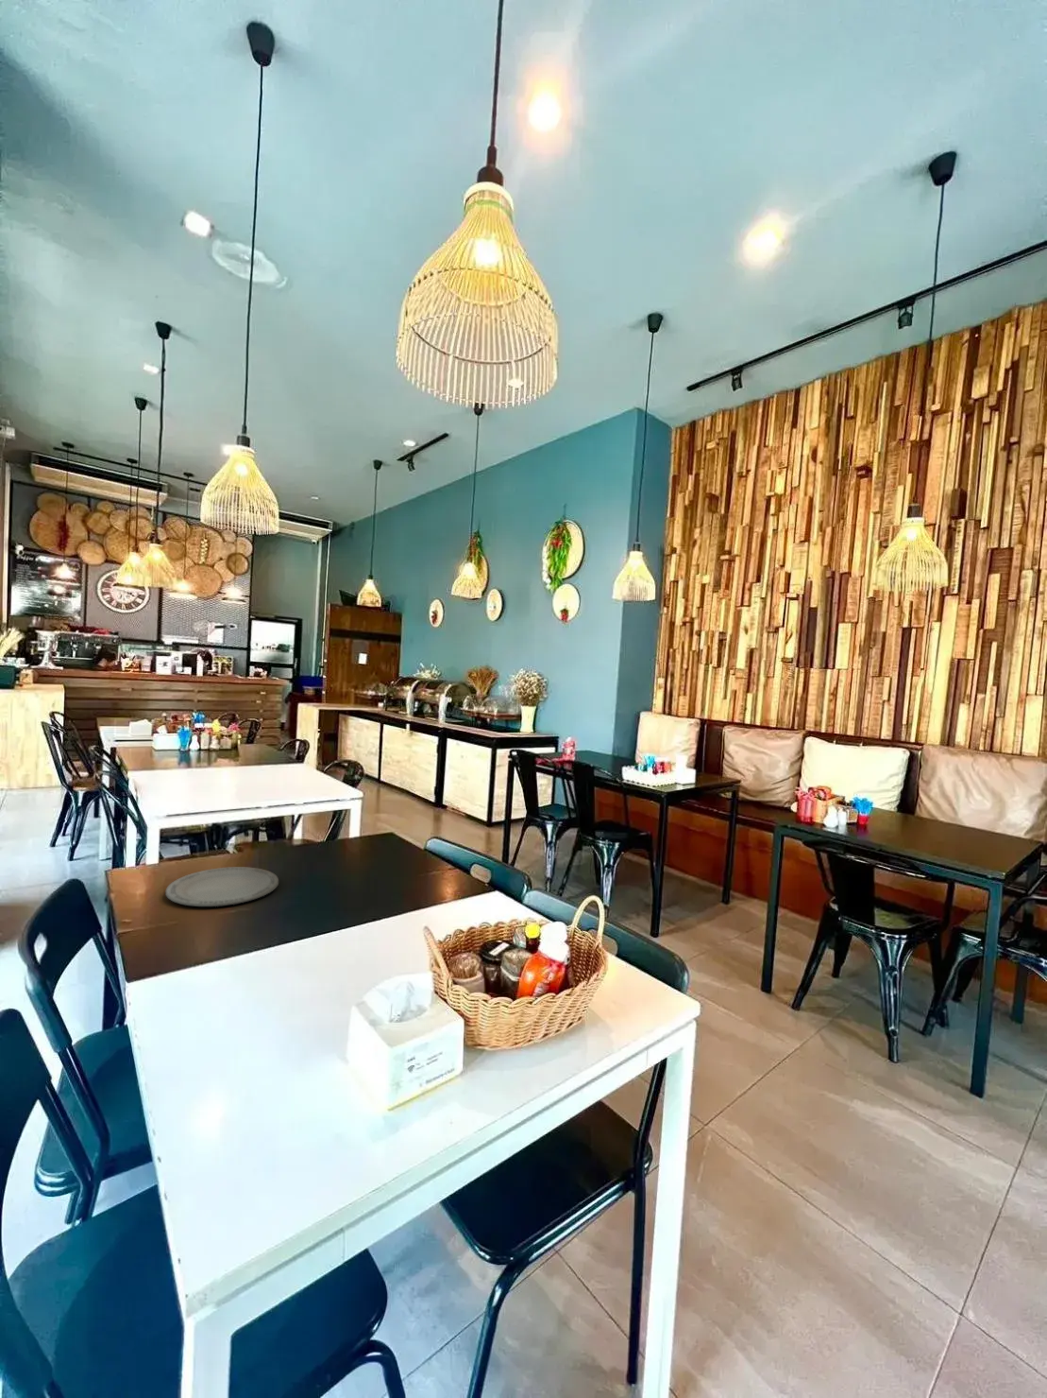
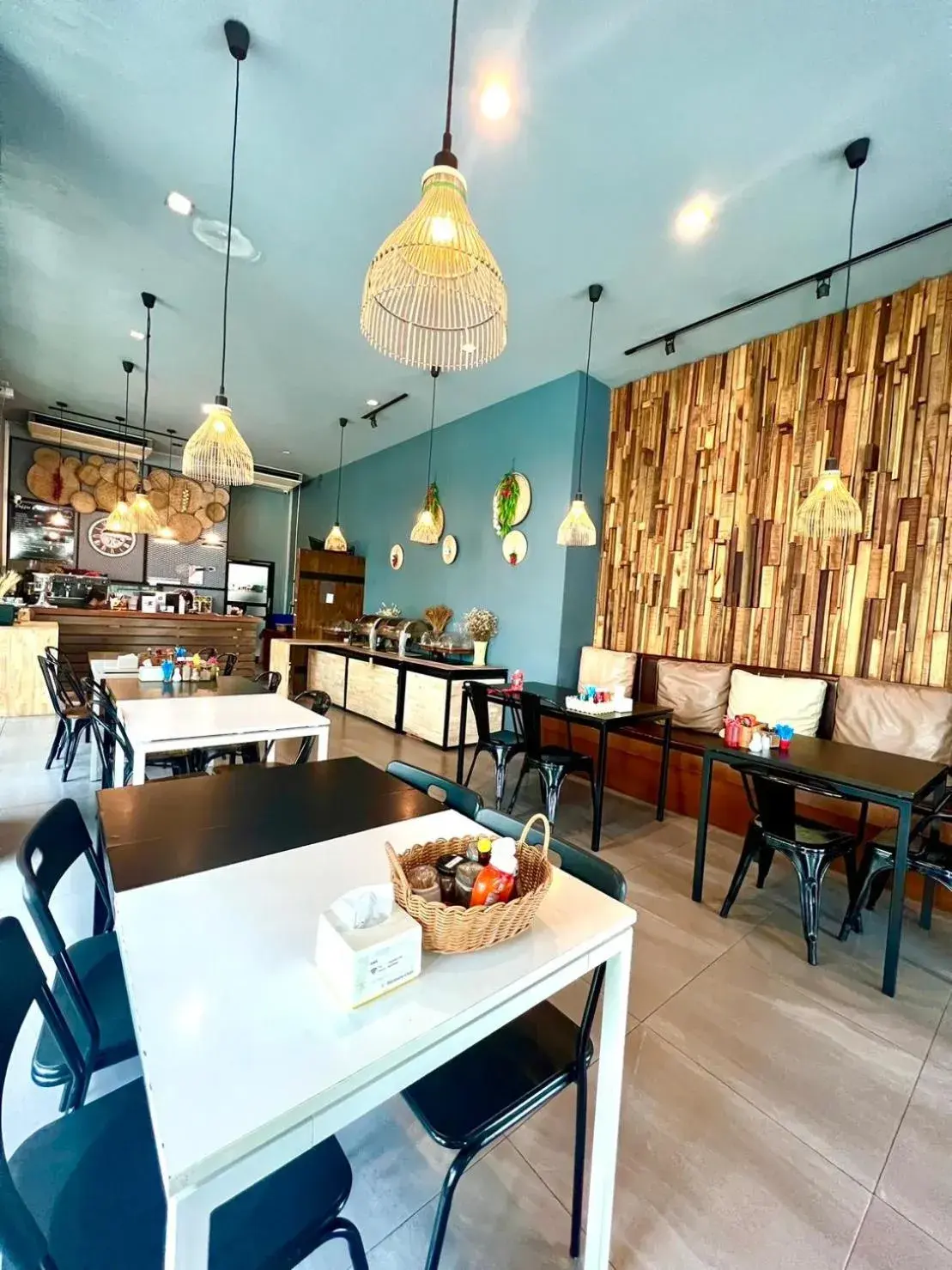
- plate (223, 886)
